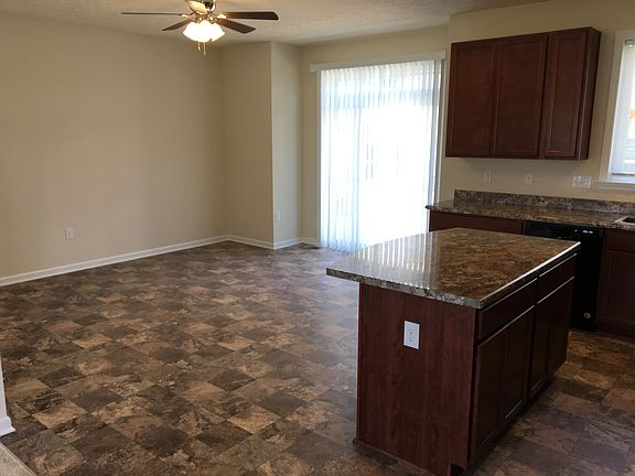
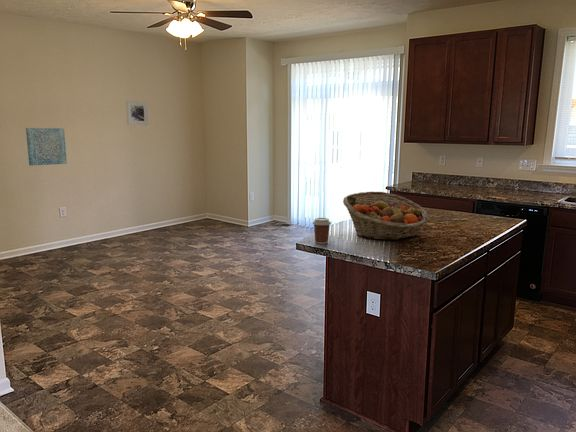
+ coffee cup (321, 230)
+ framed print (137, 113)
+ fruit basket (385, 214)
+ wall art (47, 146)
